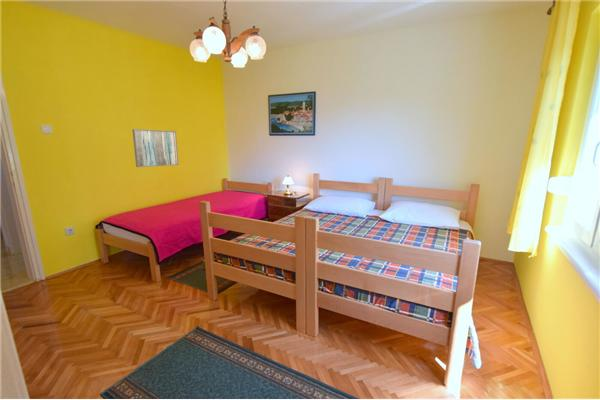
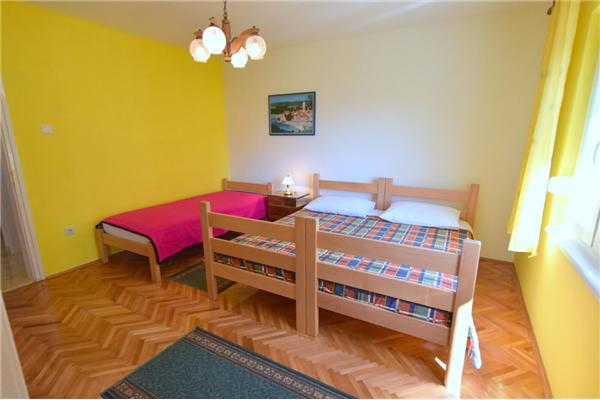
- wall art (157, 148)
